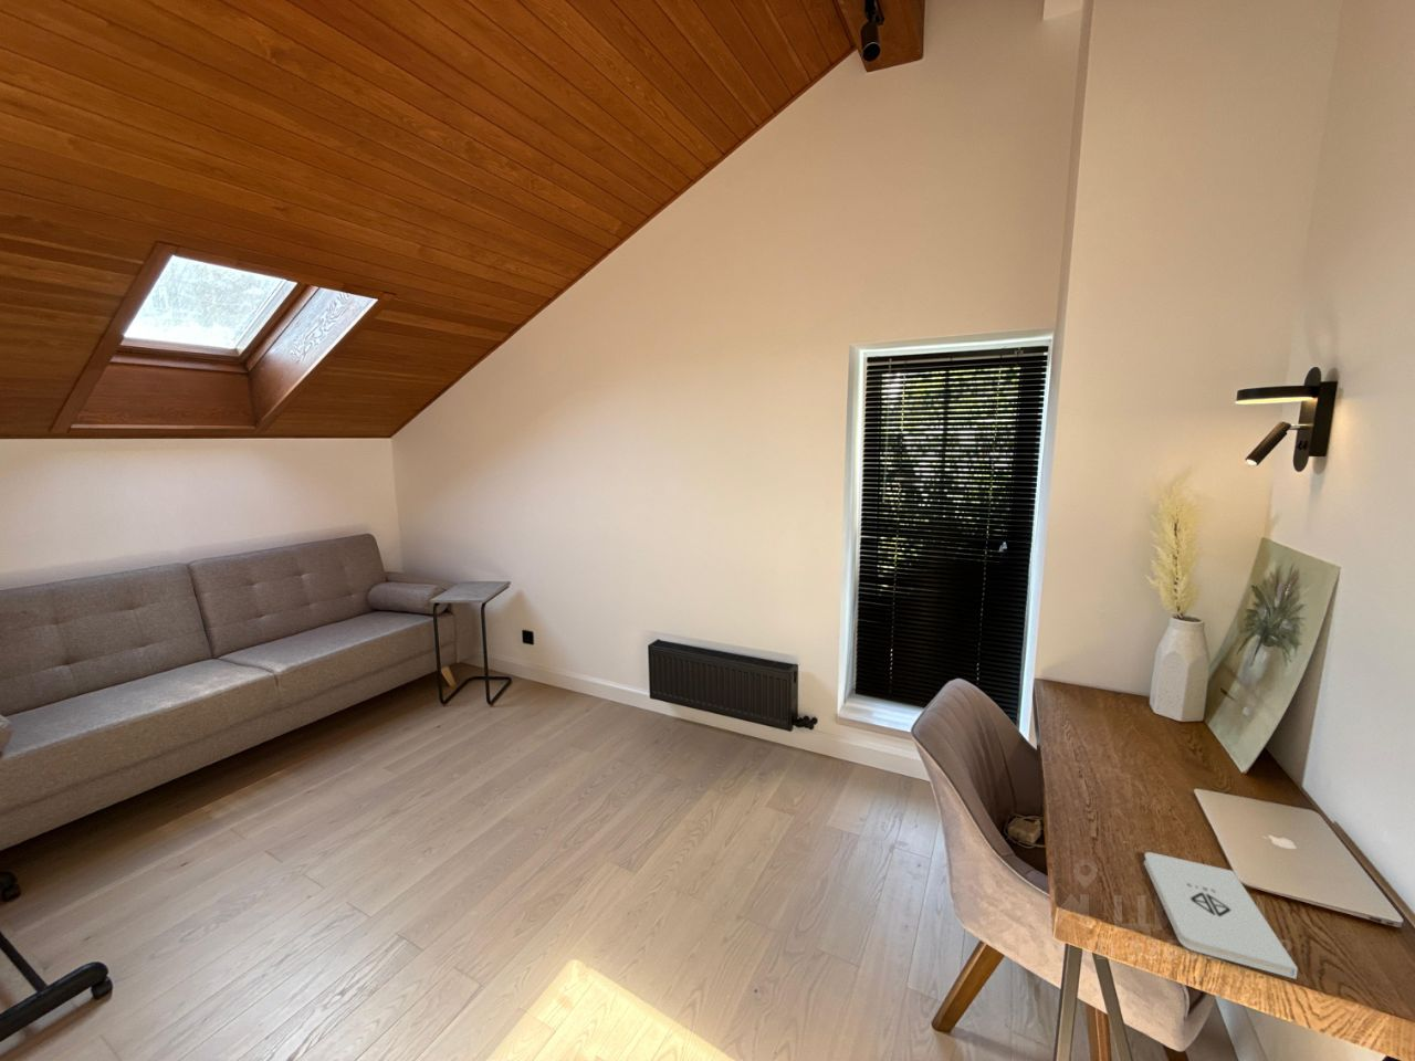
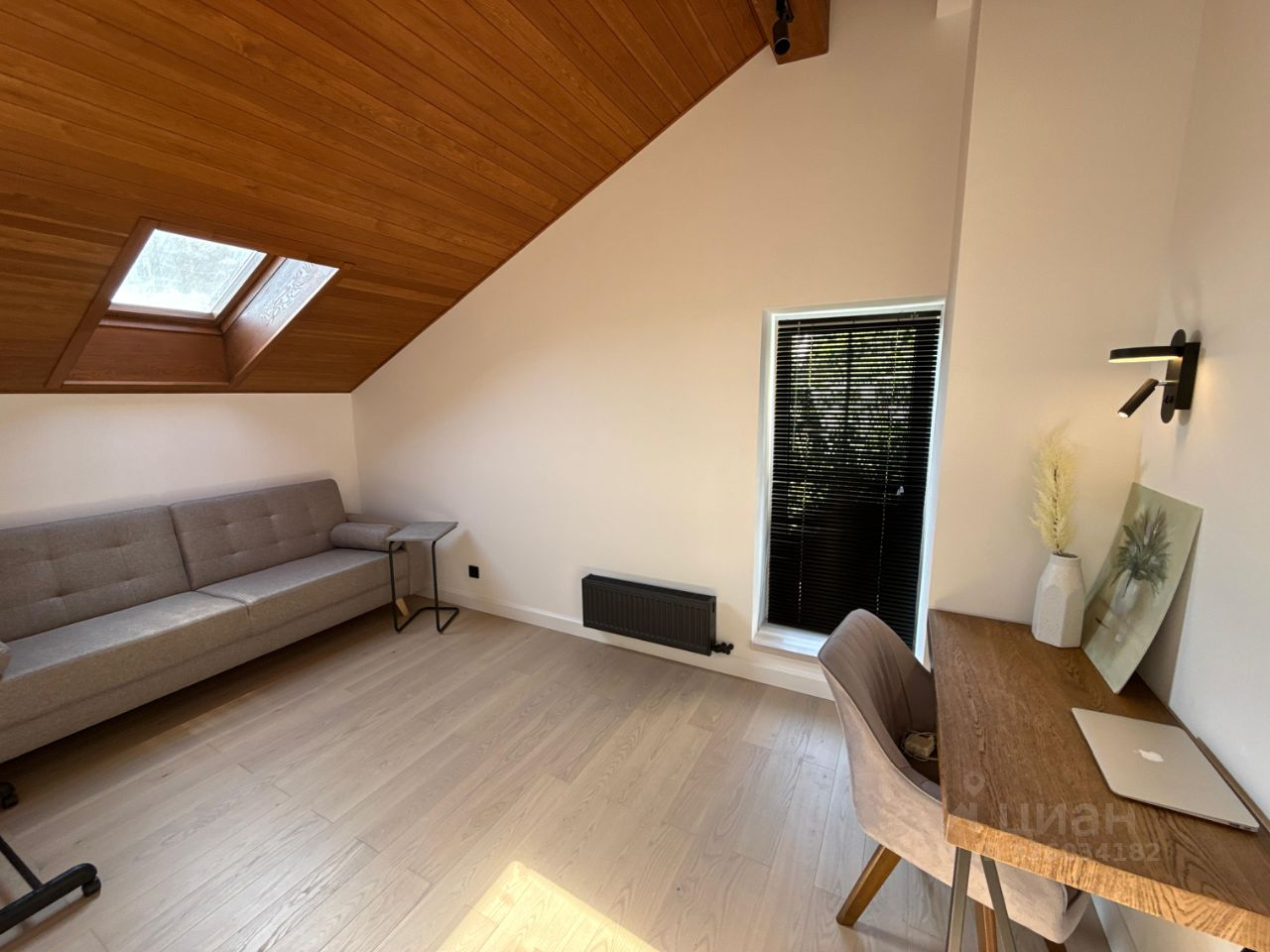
- notepad (1209, 906)
